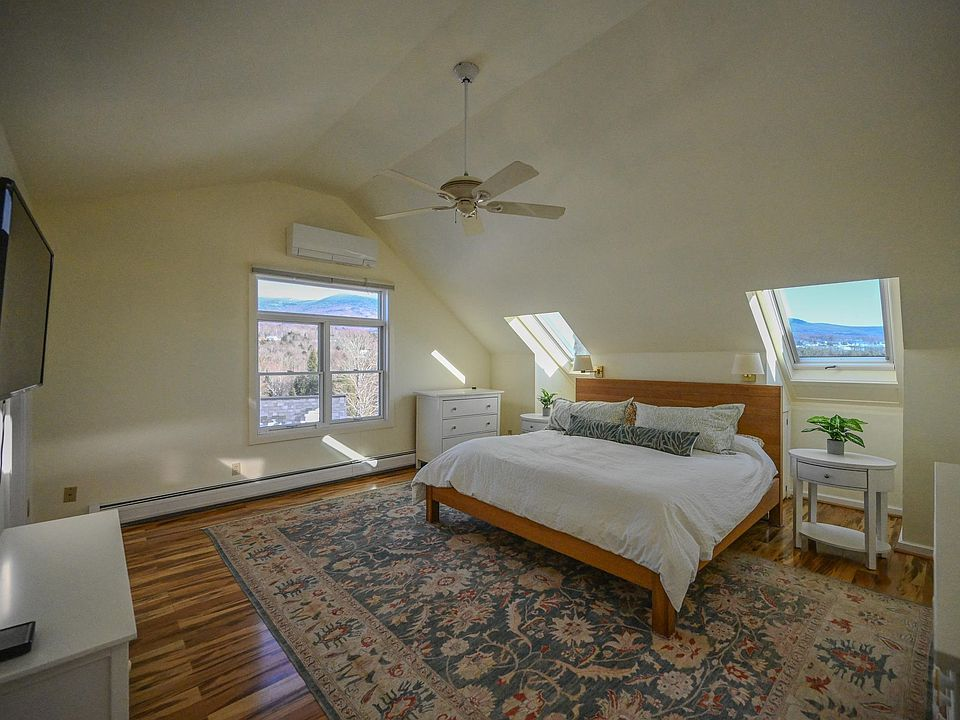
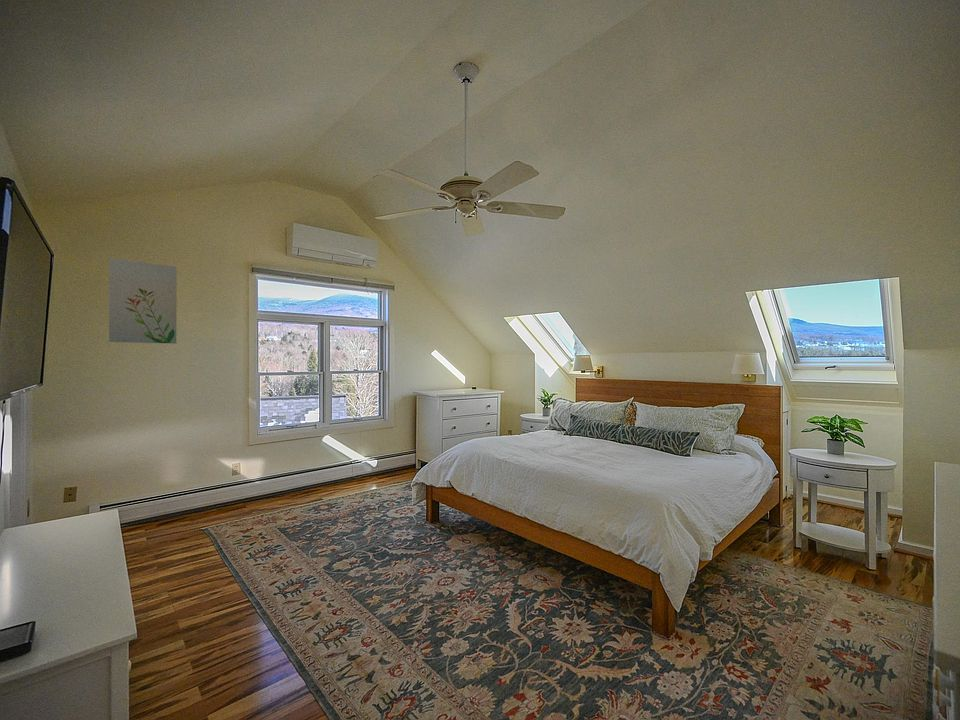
+ wall art (144, 302)
